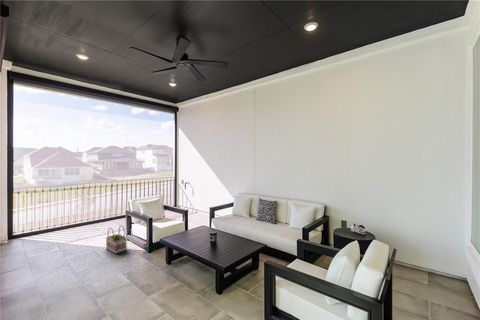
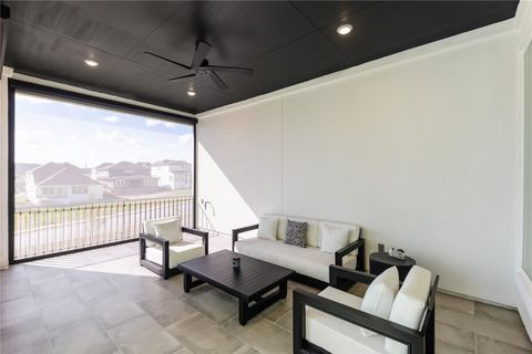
- basket (116, 237)
